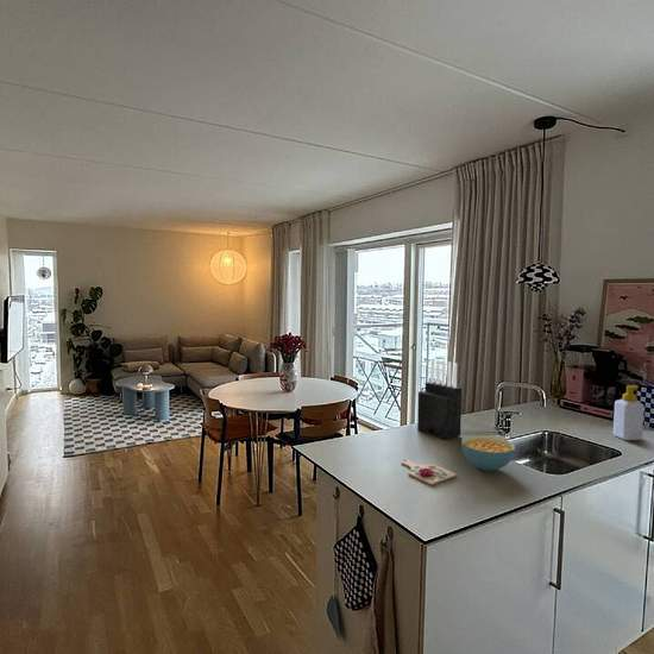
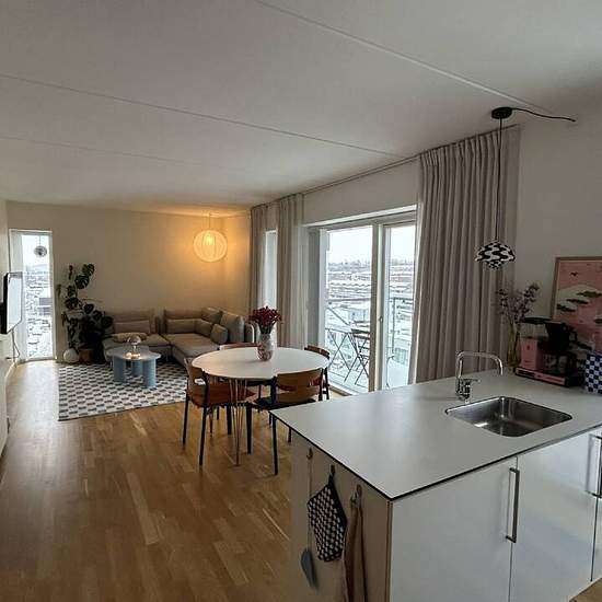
- soap bottle (628, 411)
- cutting board (422, 467)
- cereal bowl (486, 455)
- knife block (438, 397)
